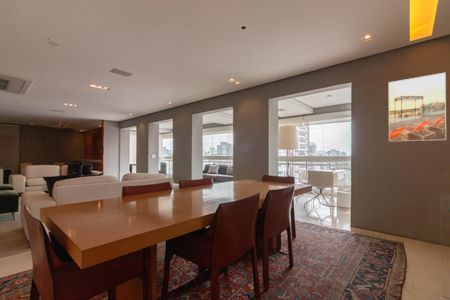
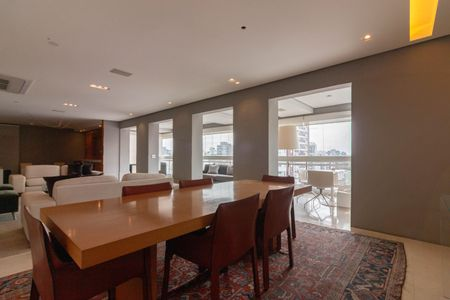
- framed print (415, 109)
